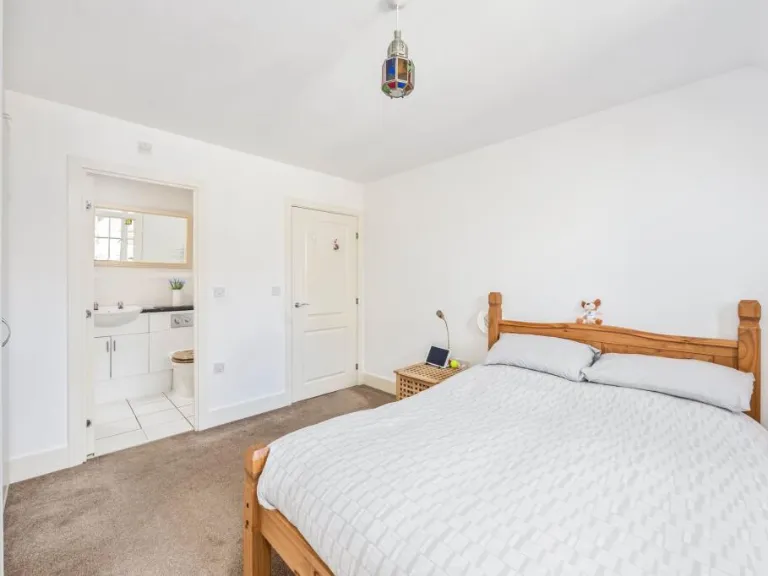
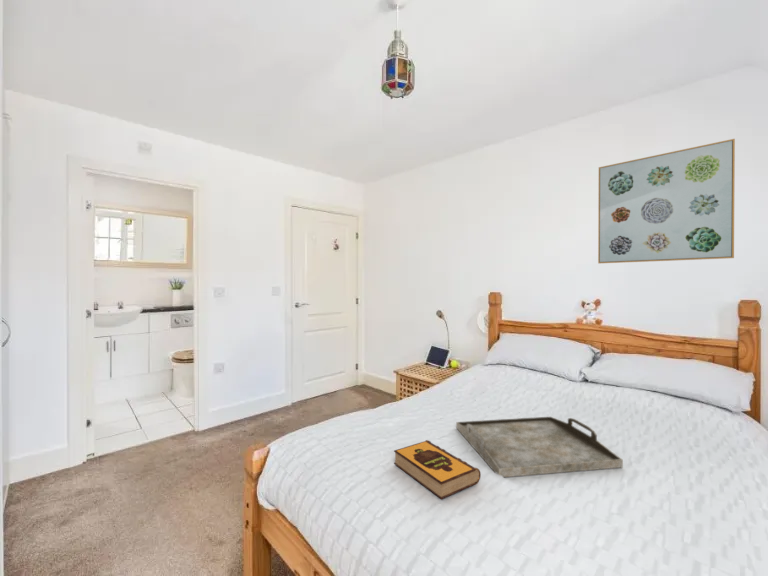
+ hardback book (435, 465)
+ wall art (659, 207)
+ serving tray (529, 435)
